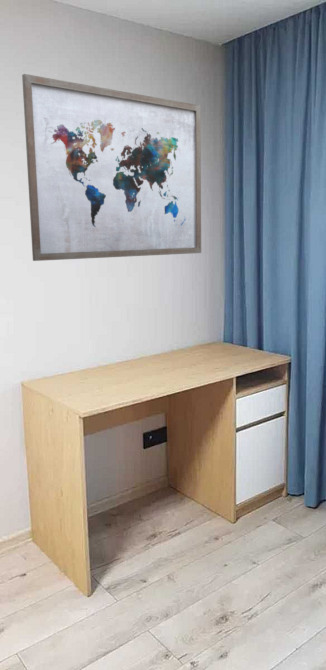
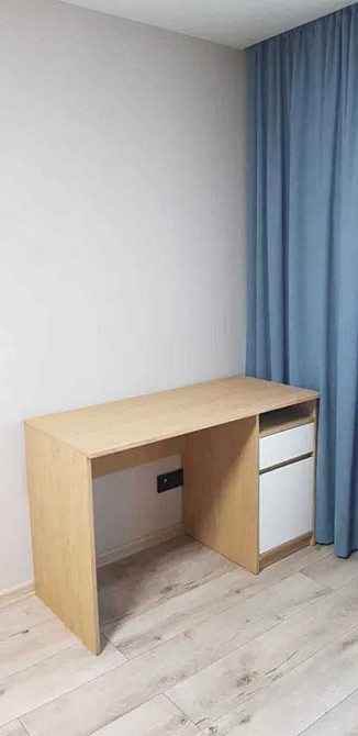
- wall art (124, 176)
